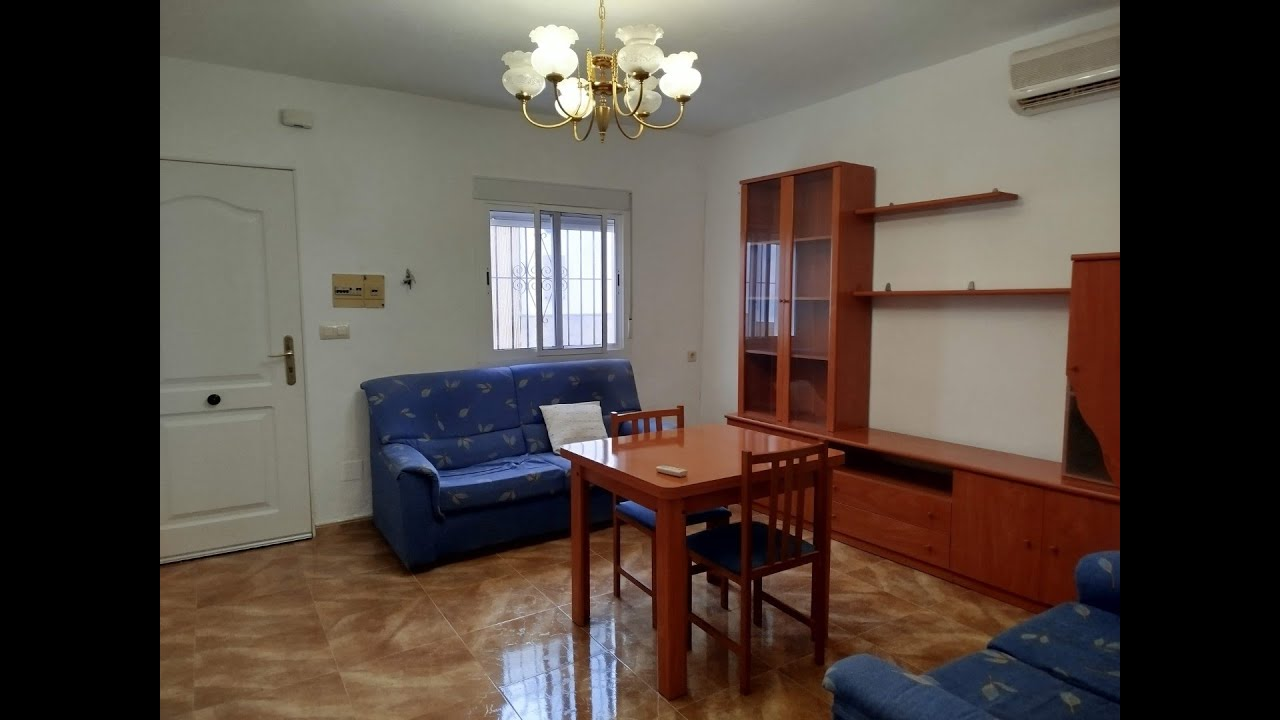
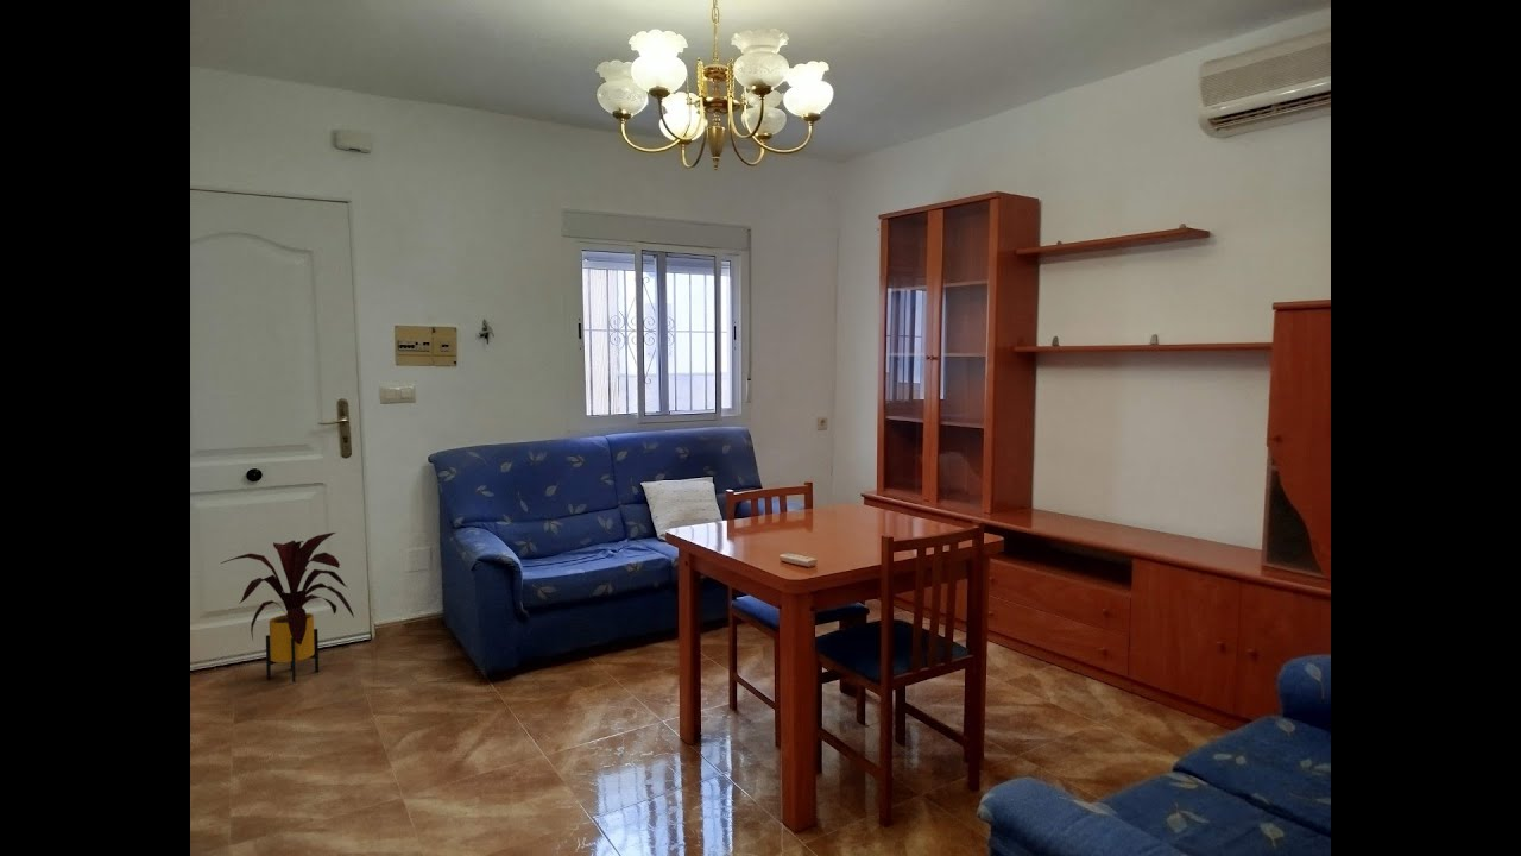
+ house plant (288, 605)
